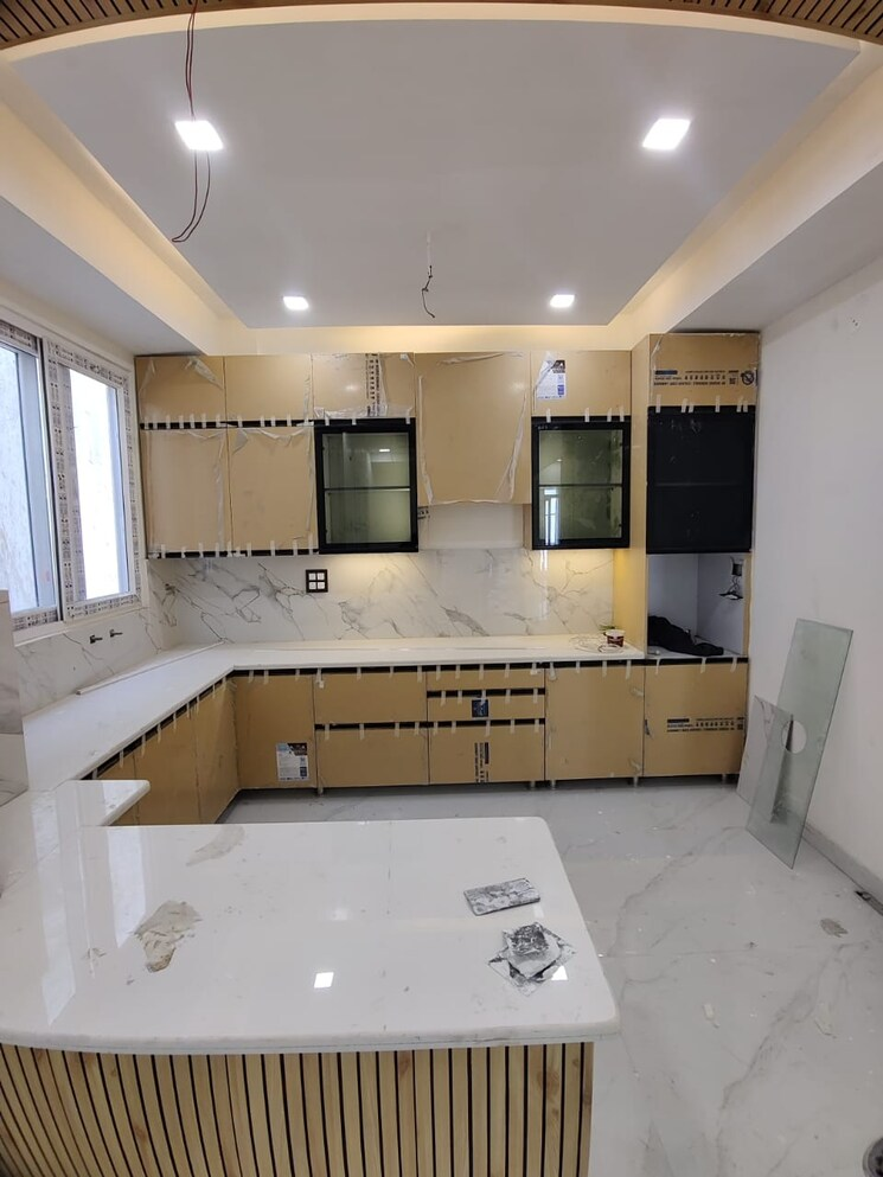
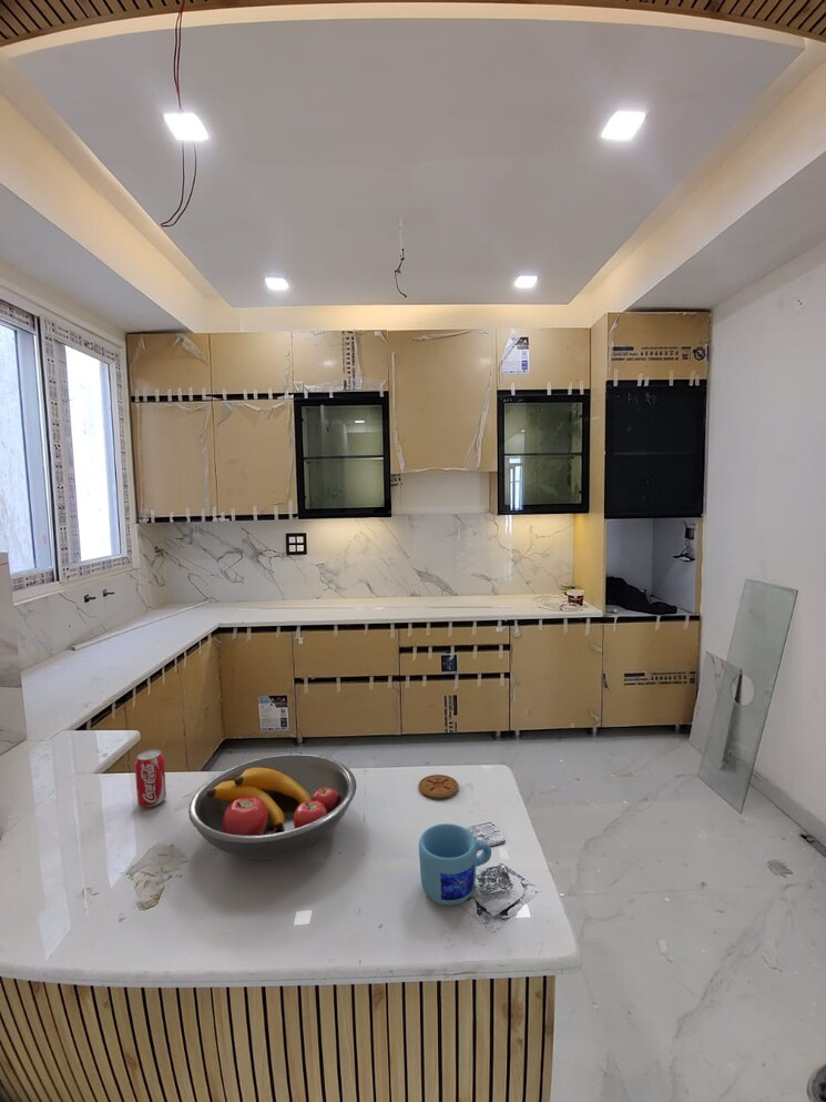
+ mug (457, 863)
+ beverage can (150, 778)
+ fruit bowl (276, 806)
+ coaster (438, 786)
